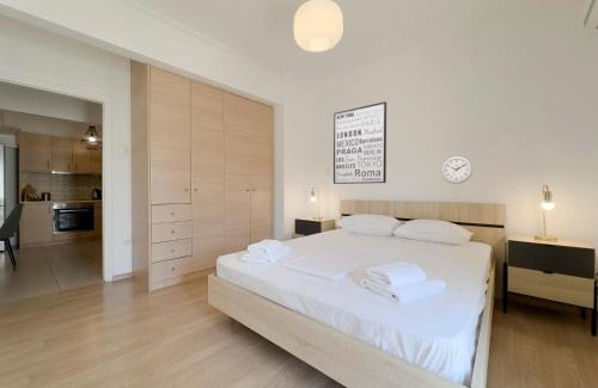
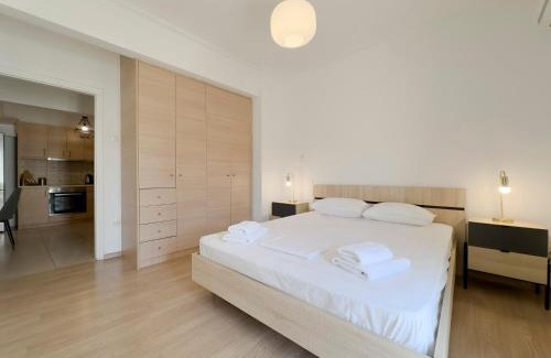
- wall art (358, 146)
- wall clock (456, 170)
